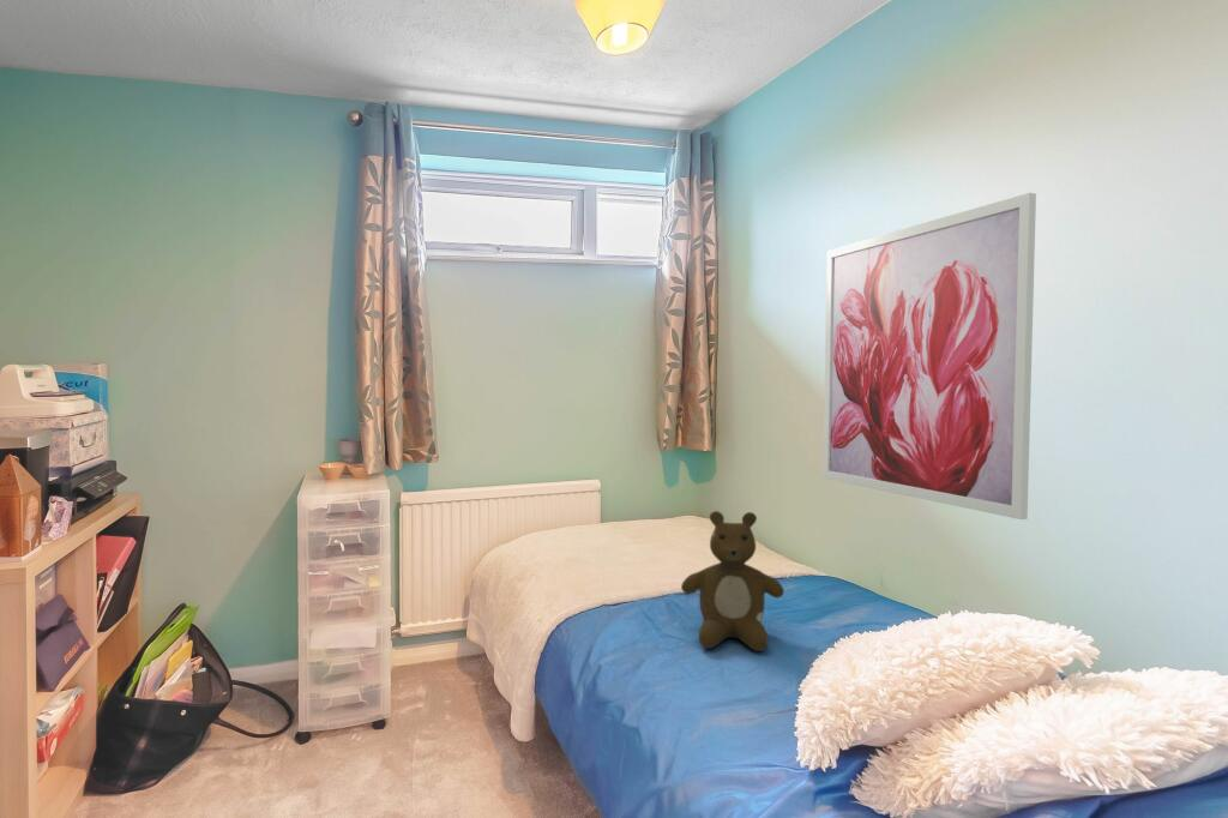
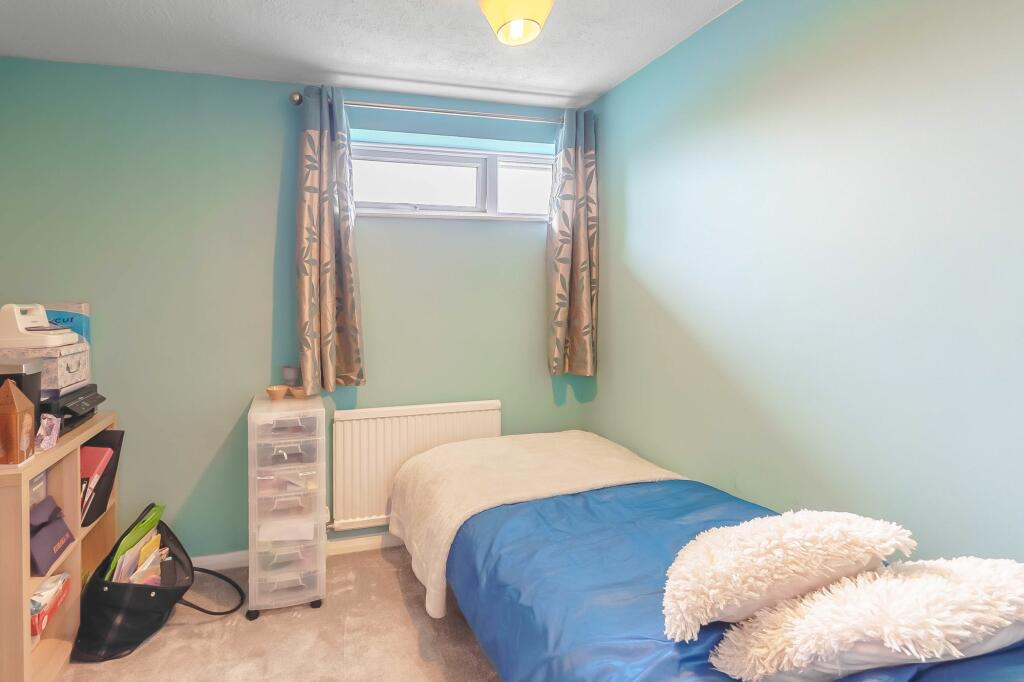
- teddy bear (733, 577)
- wall art (909, 361)
